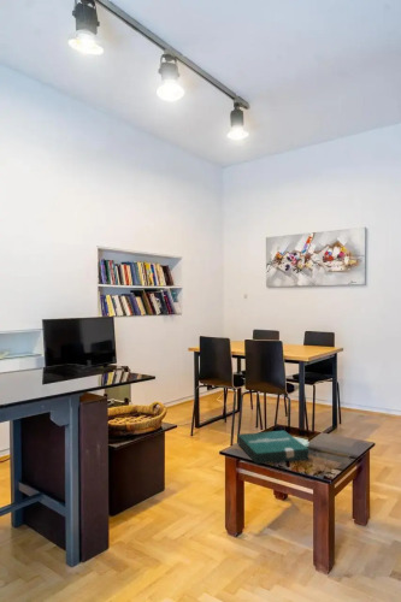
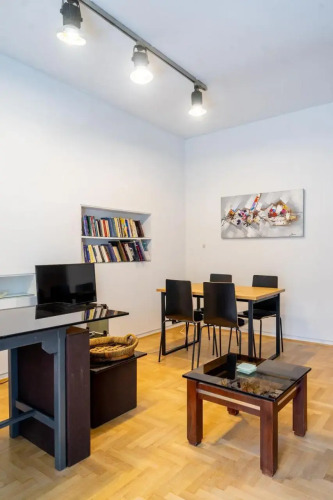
- pizza box (271, 445)
